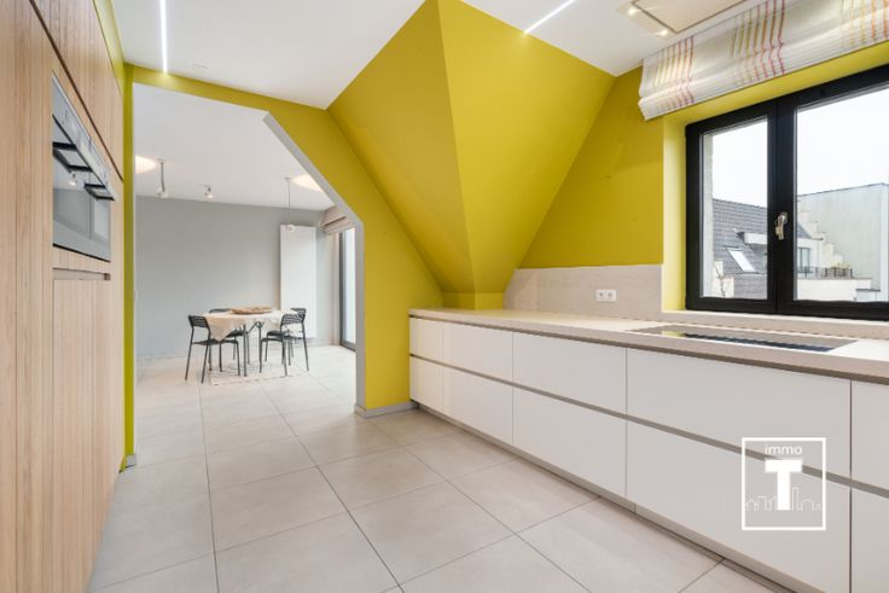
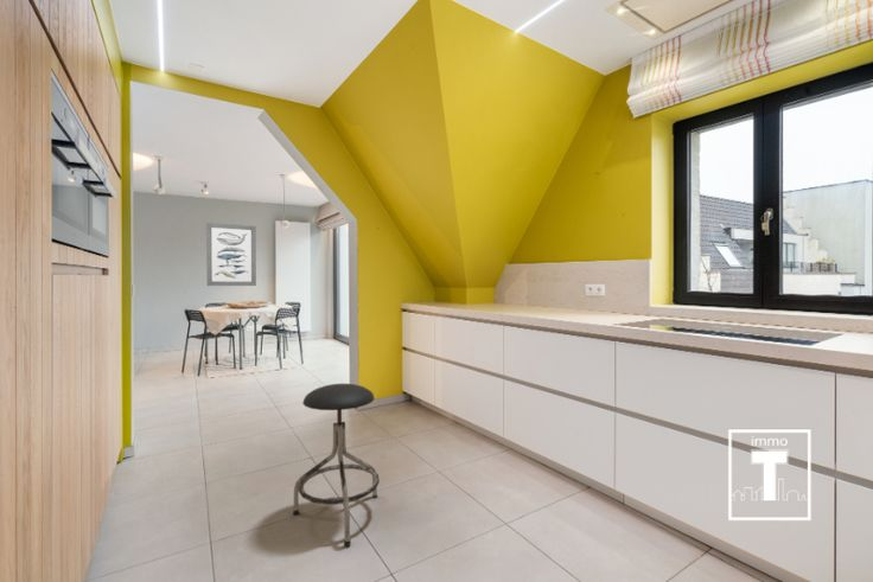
+ wall art (231, 255)
+ stool (340, 453)
